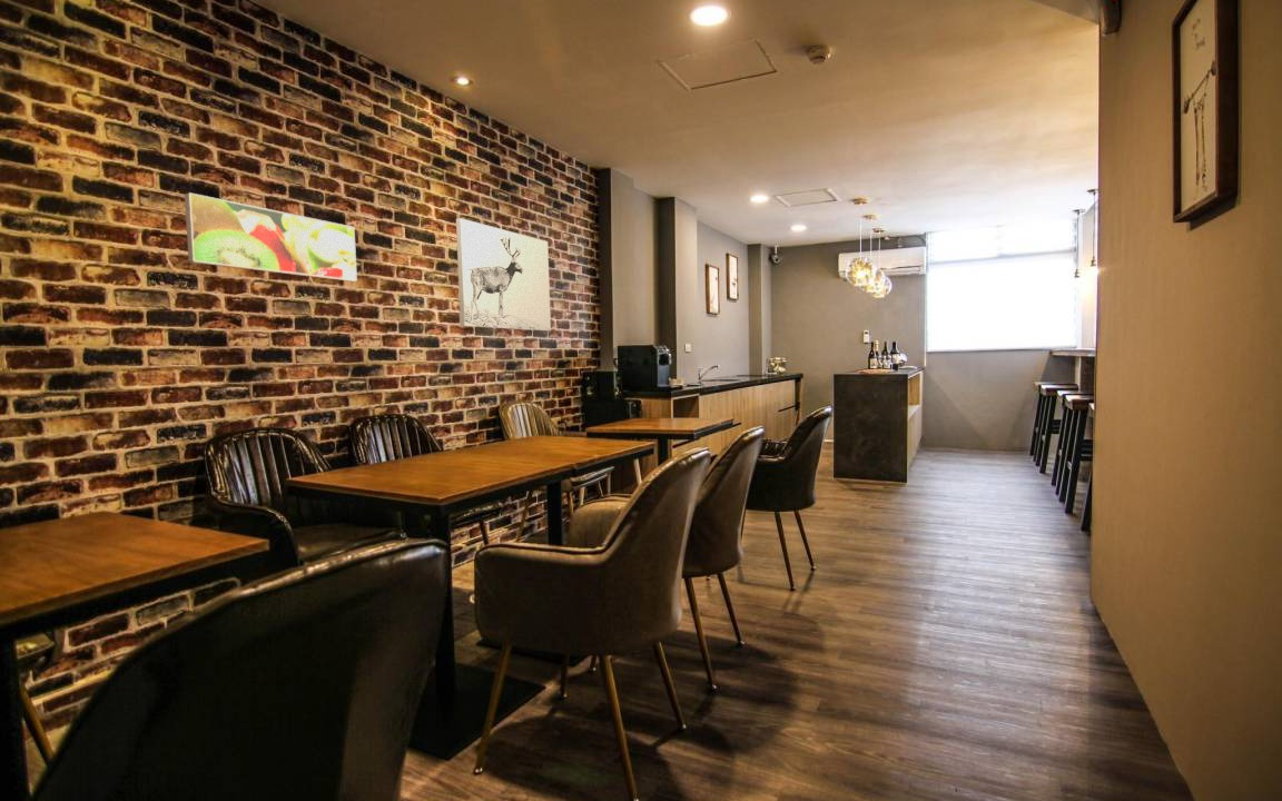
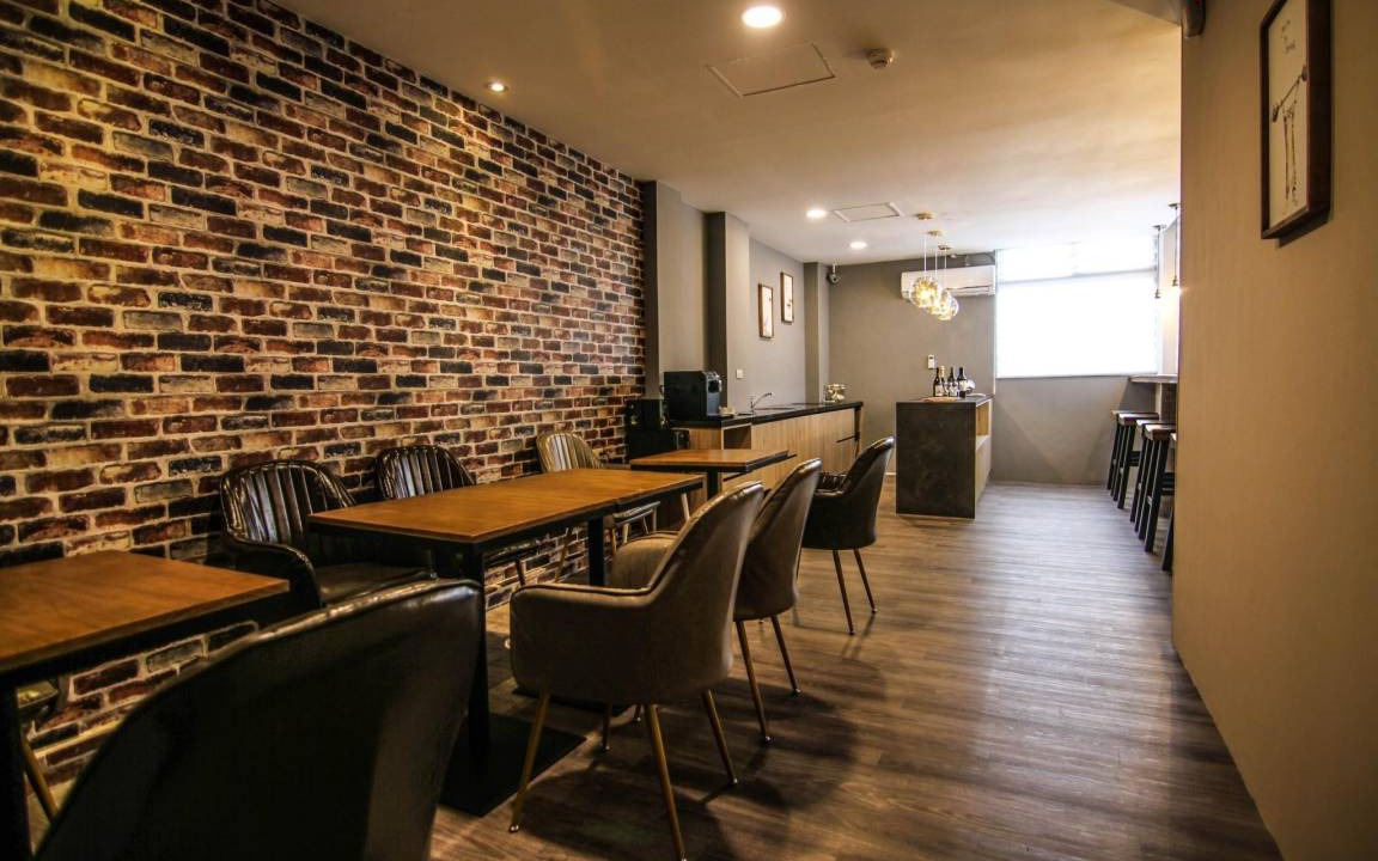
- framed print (280, 243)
- wall art (507, 279)
